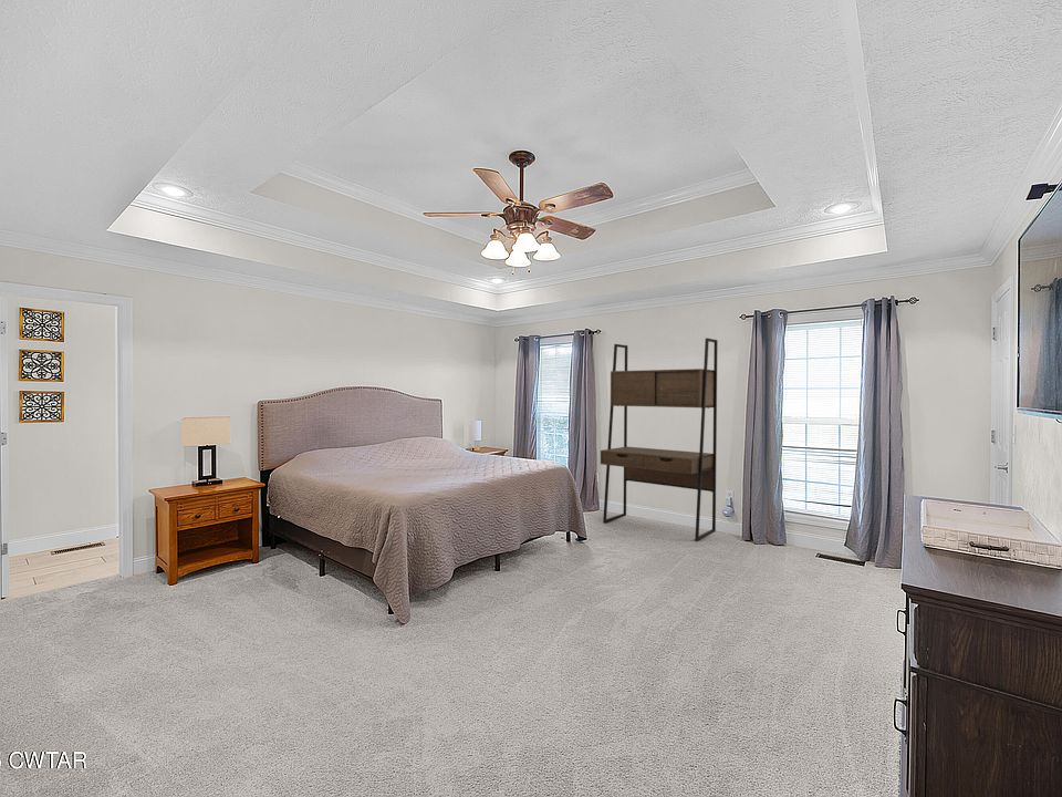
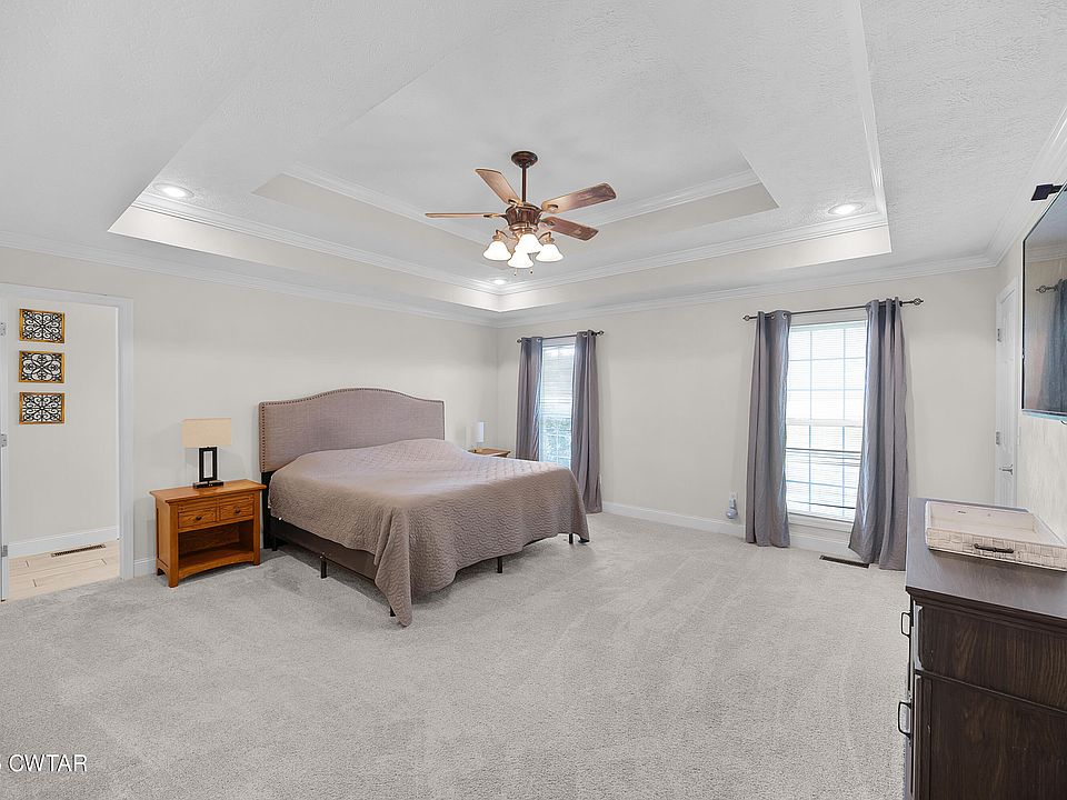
- desk (654, 448)
